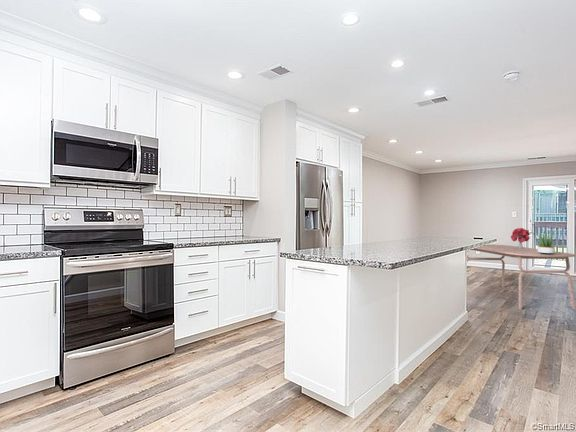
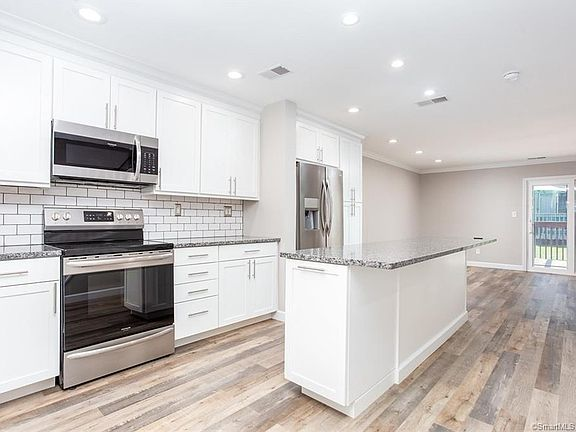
- dining table (504, 269)
- potted plant (546, 242)
- bouquet (520, 237)
